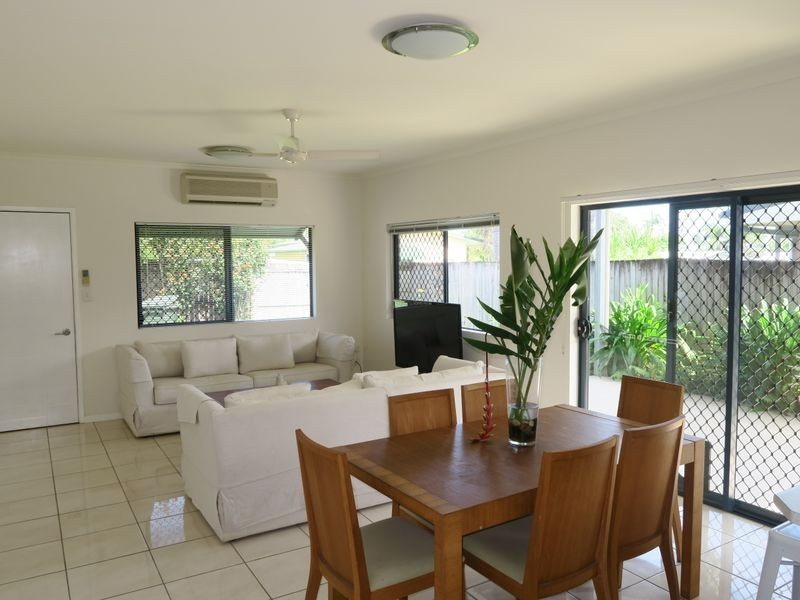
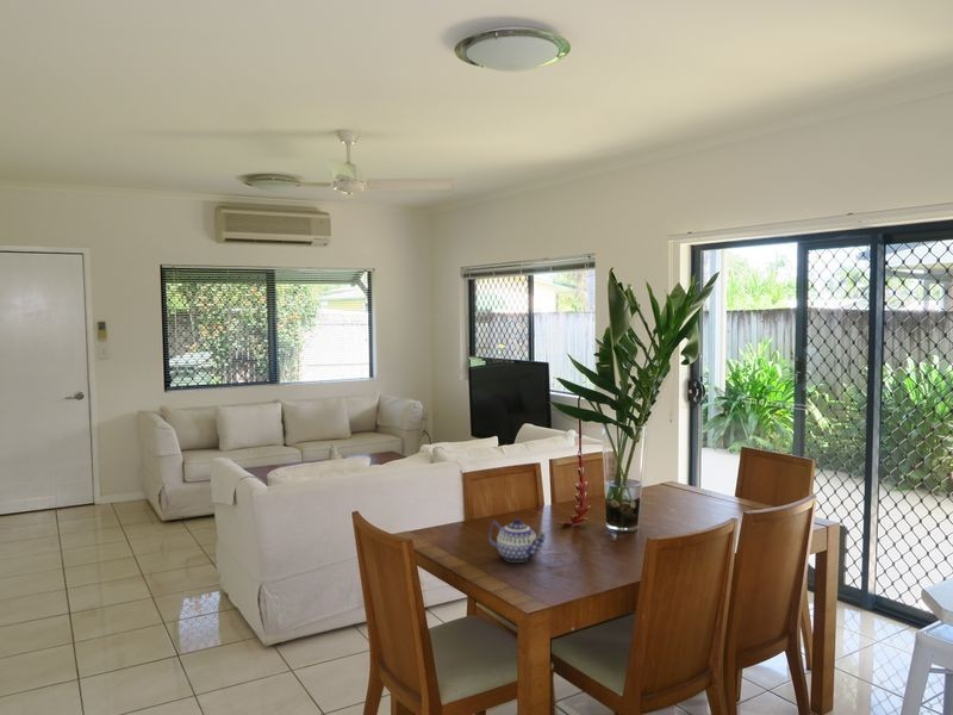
+ teapot (516, 537)
